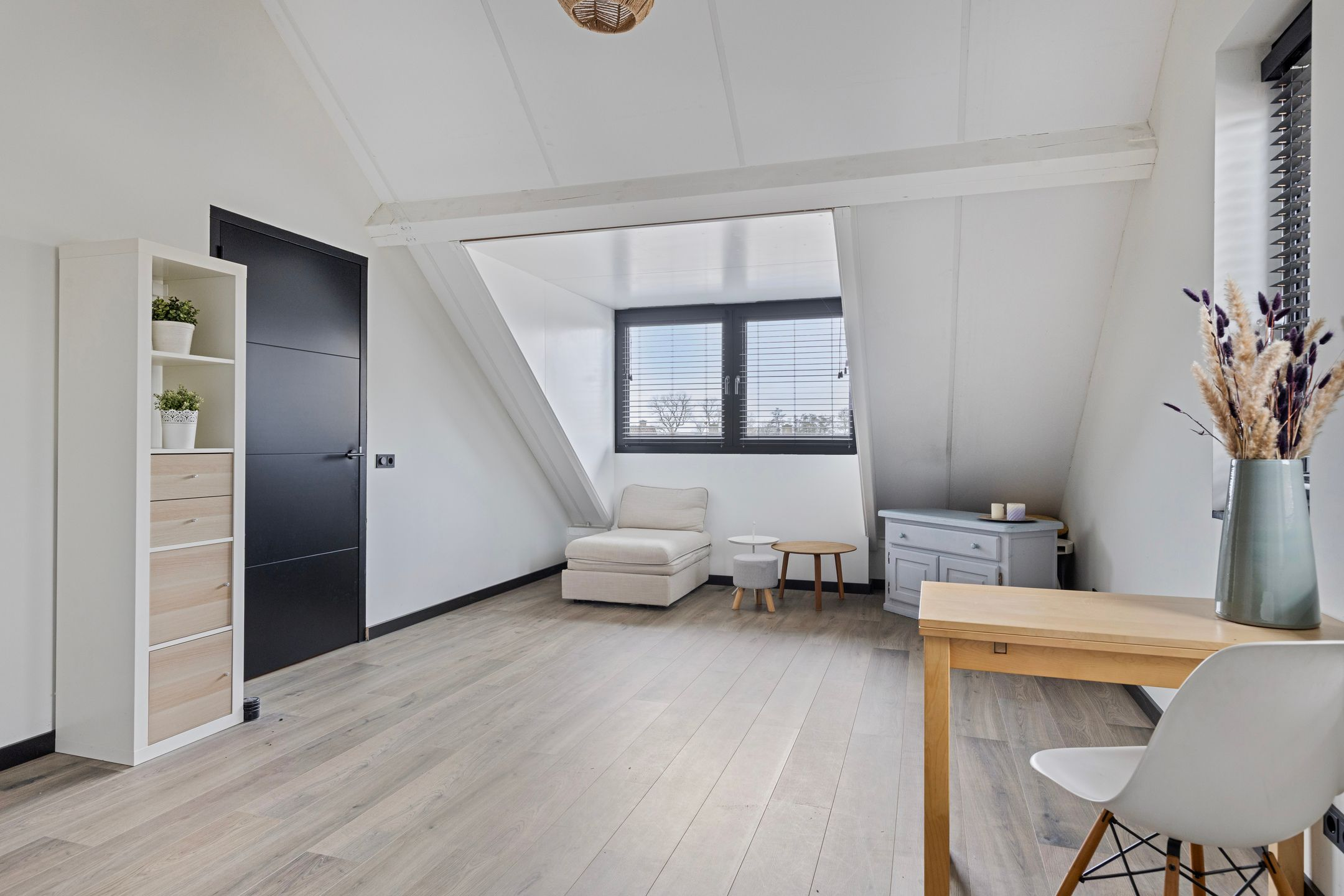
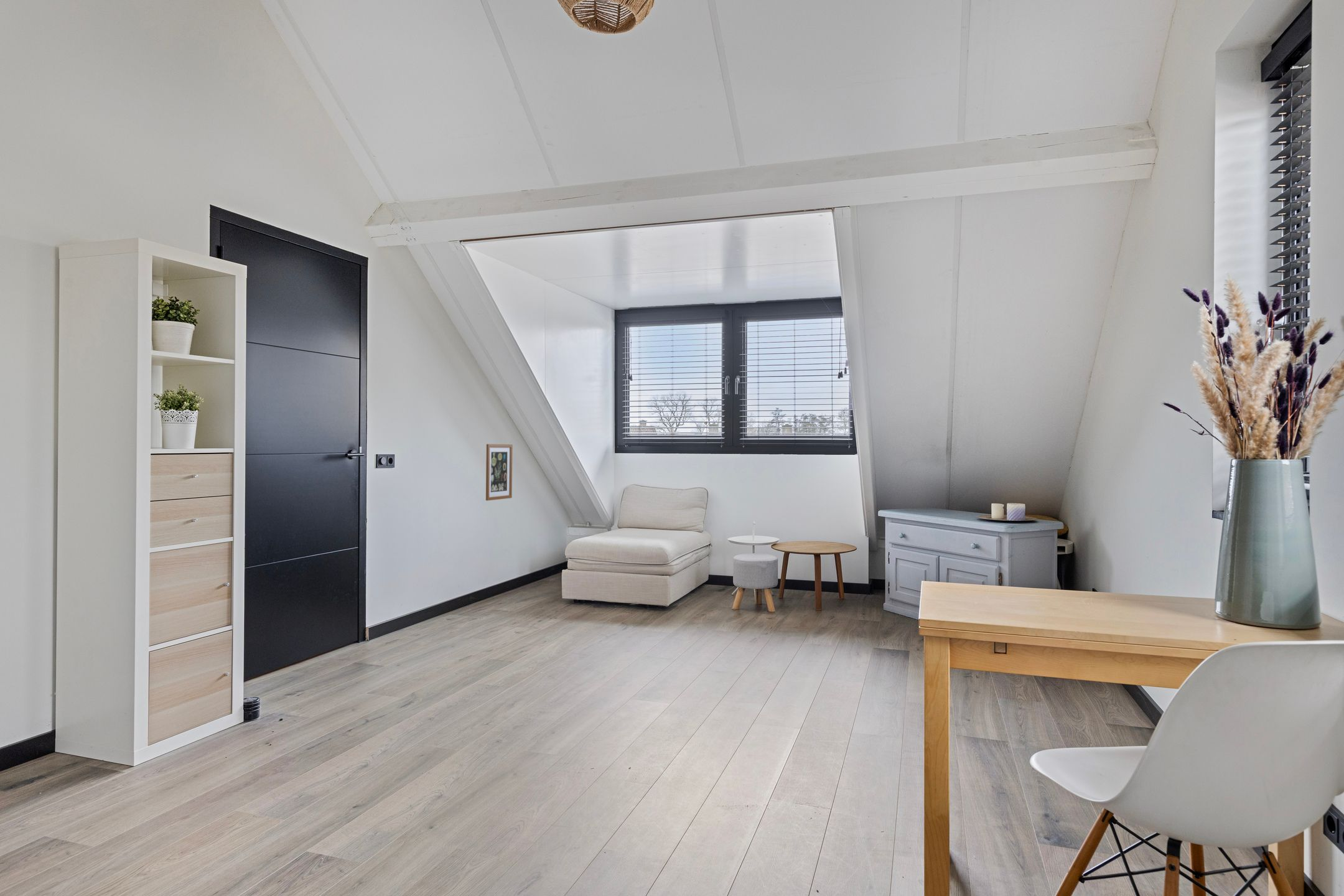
+ wall art (499, 472)
